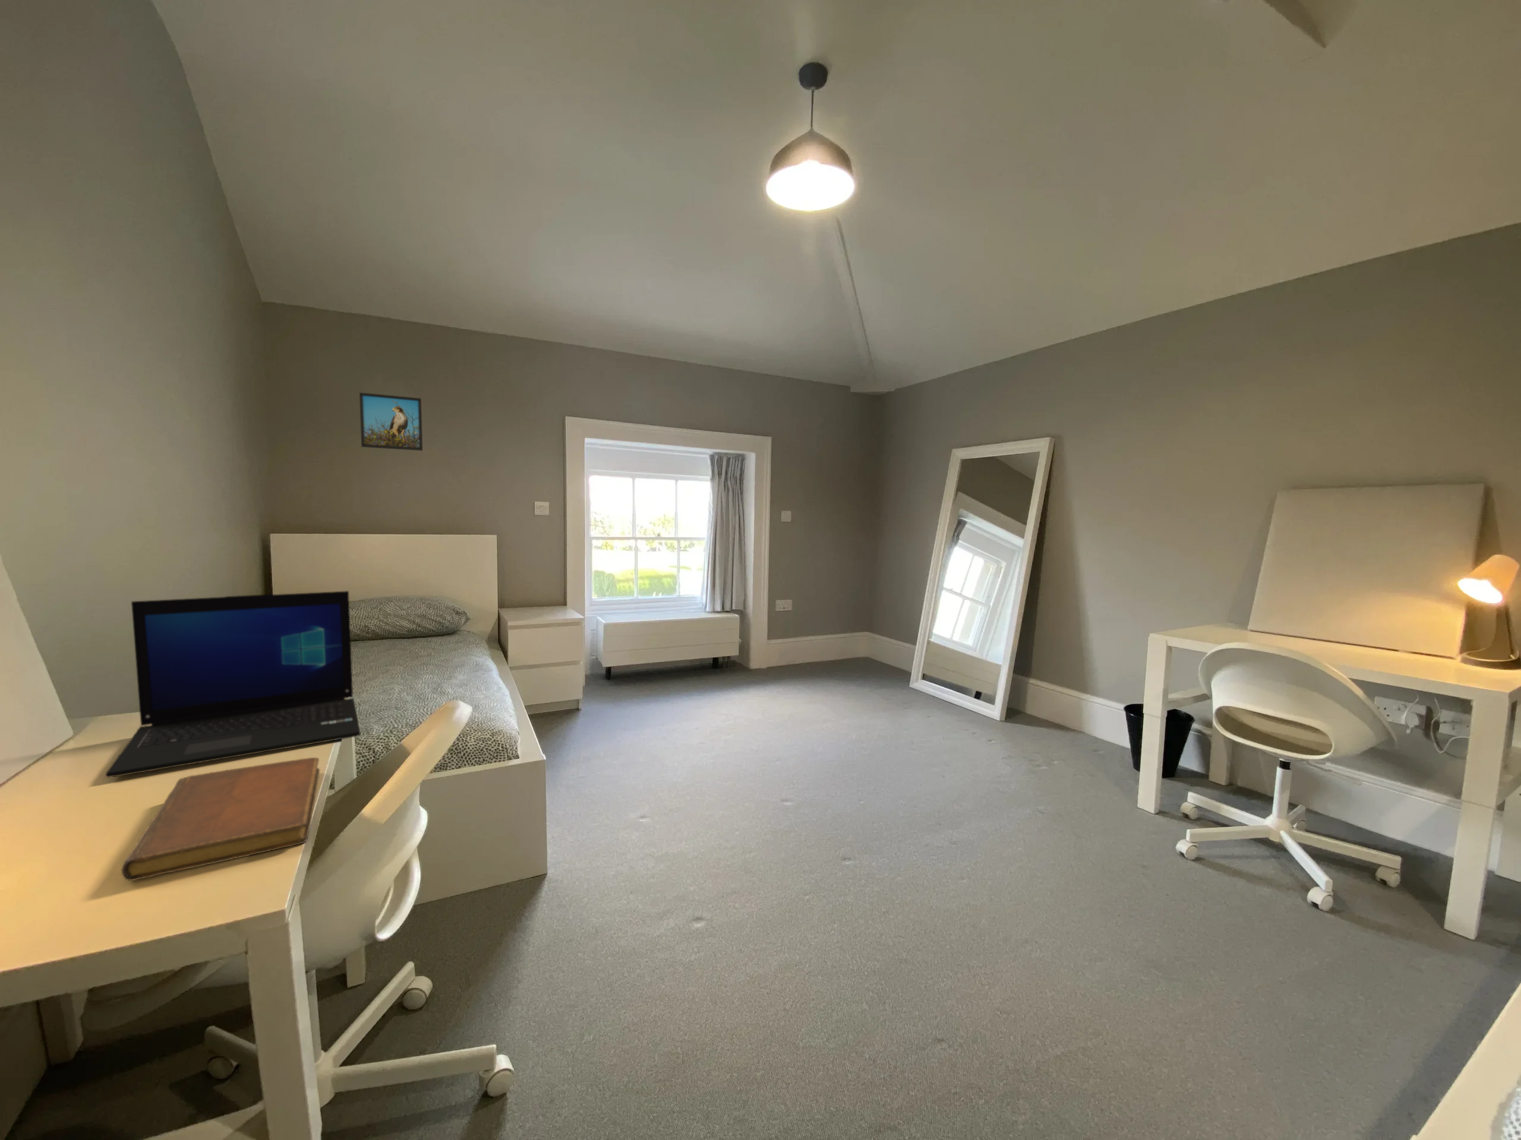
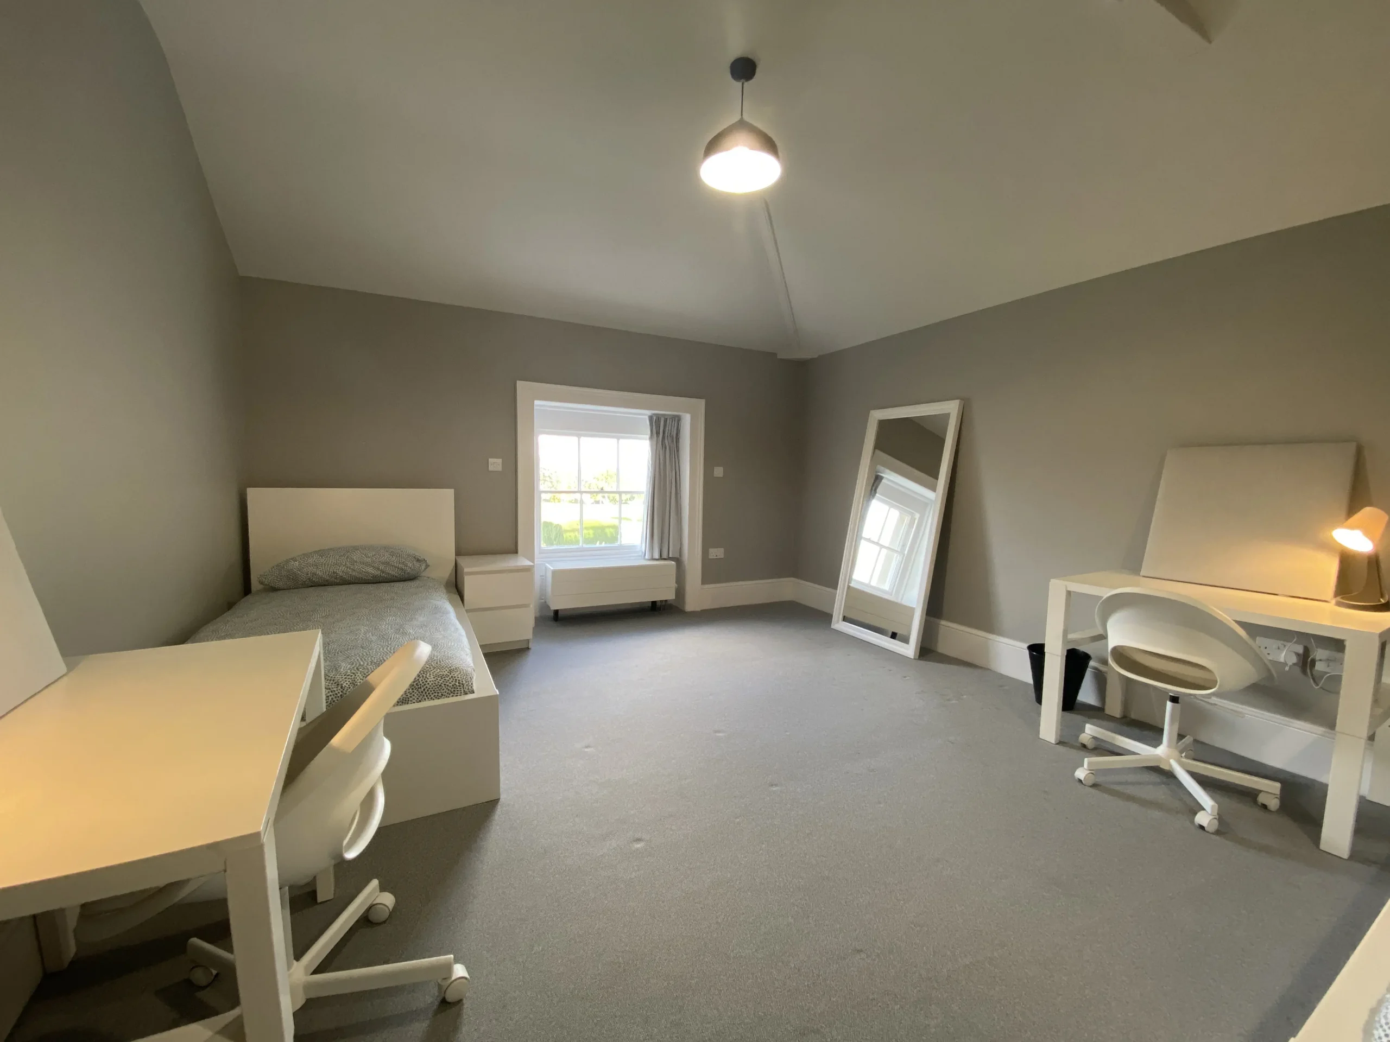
- notebook (237, 807)
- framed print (392, 423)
- laptop (247, 669)
